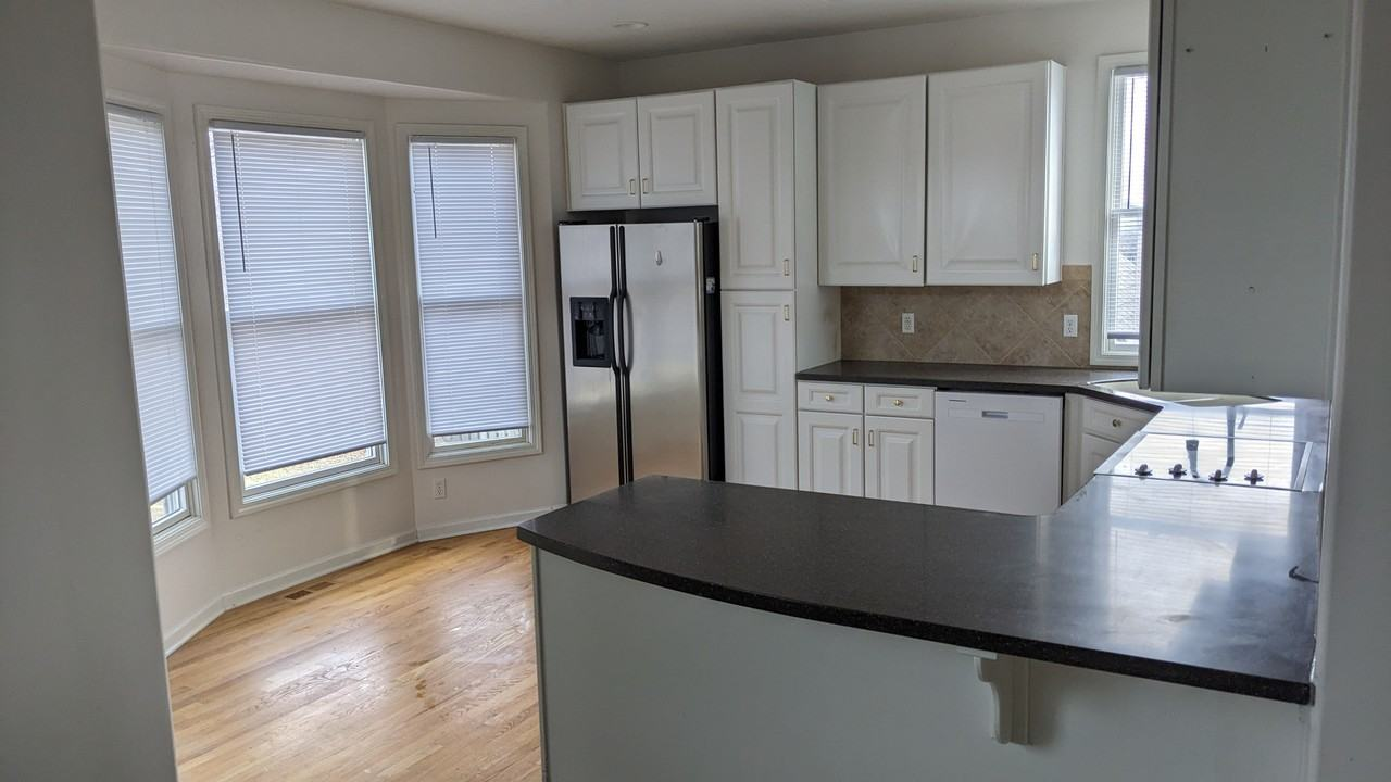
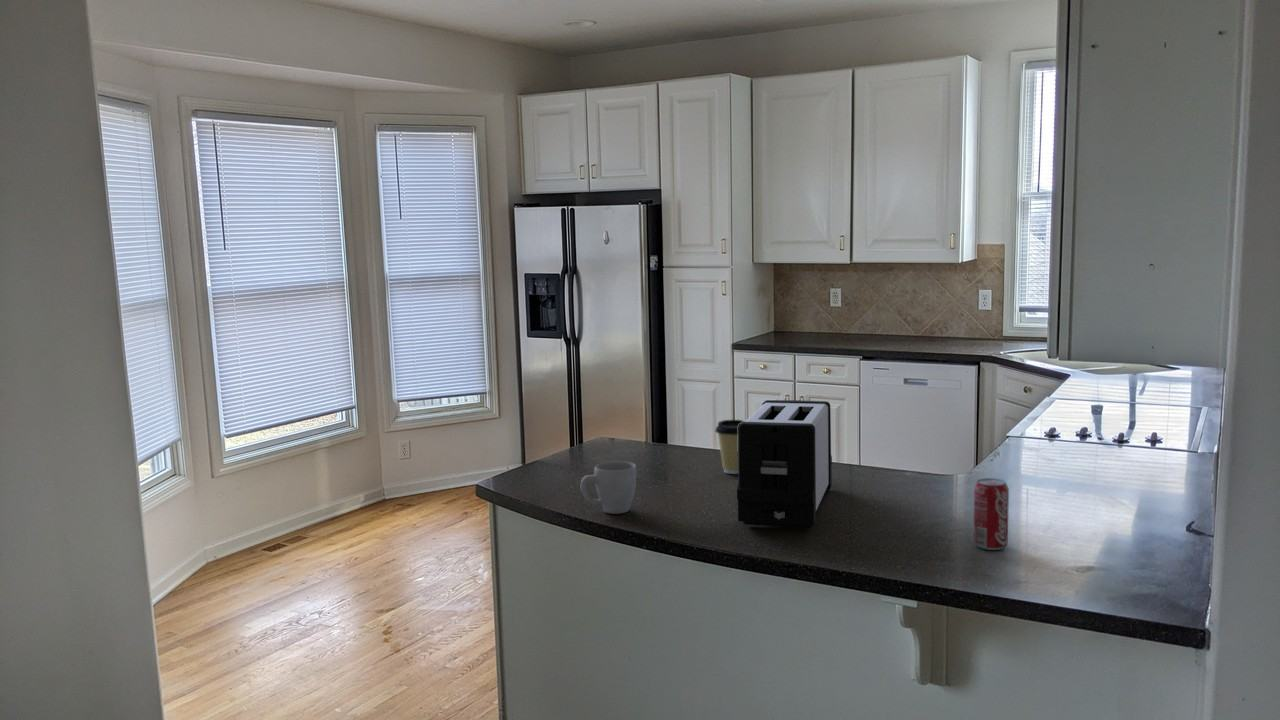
+ beverage can (990, 513)
+ mug (608, 488)
+ coffee cup (734, 447)
+ toaster (786, 459)
